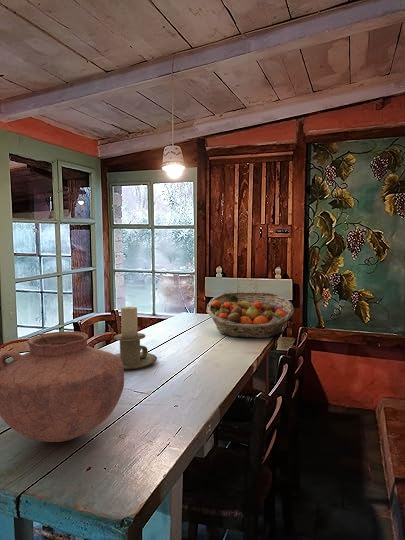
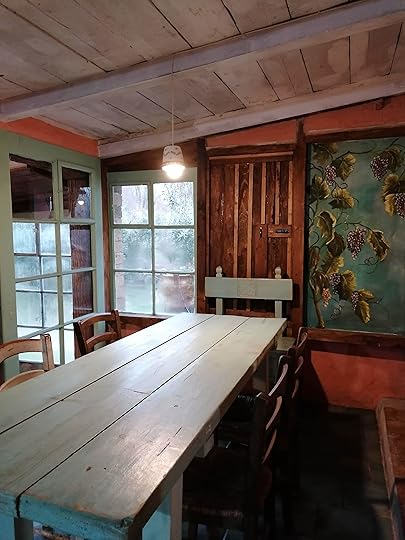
- fruit basket (249, 313)
- vase (61, 387)
- candle holder (129, 335)
